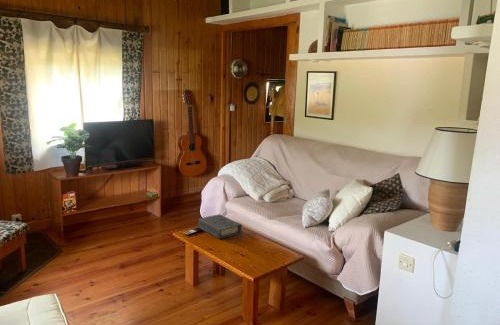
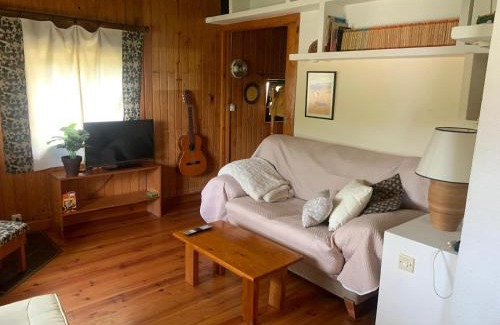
- book (219, 225)
